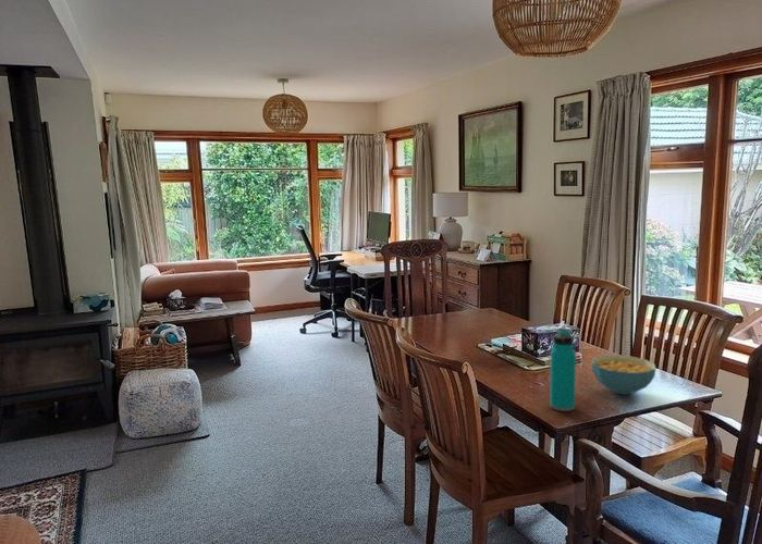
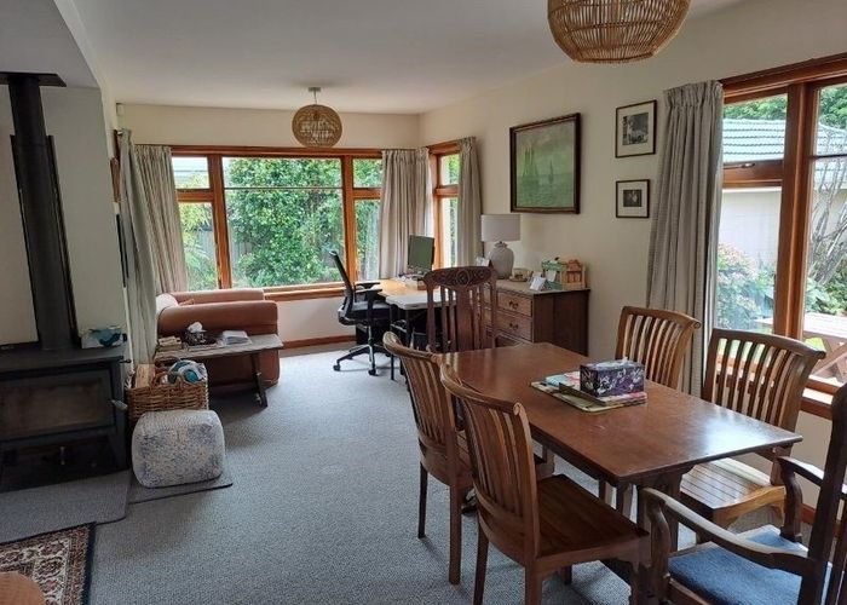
- water bottle (563, 368)
- cereal bowl (622, 376)
